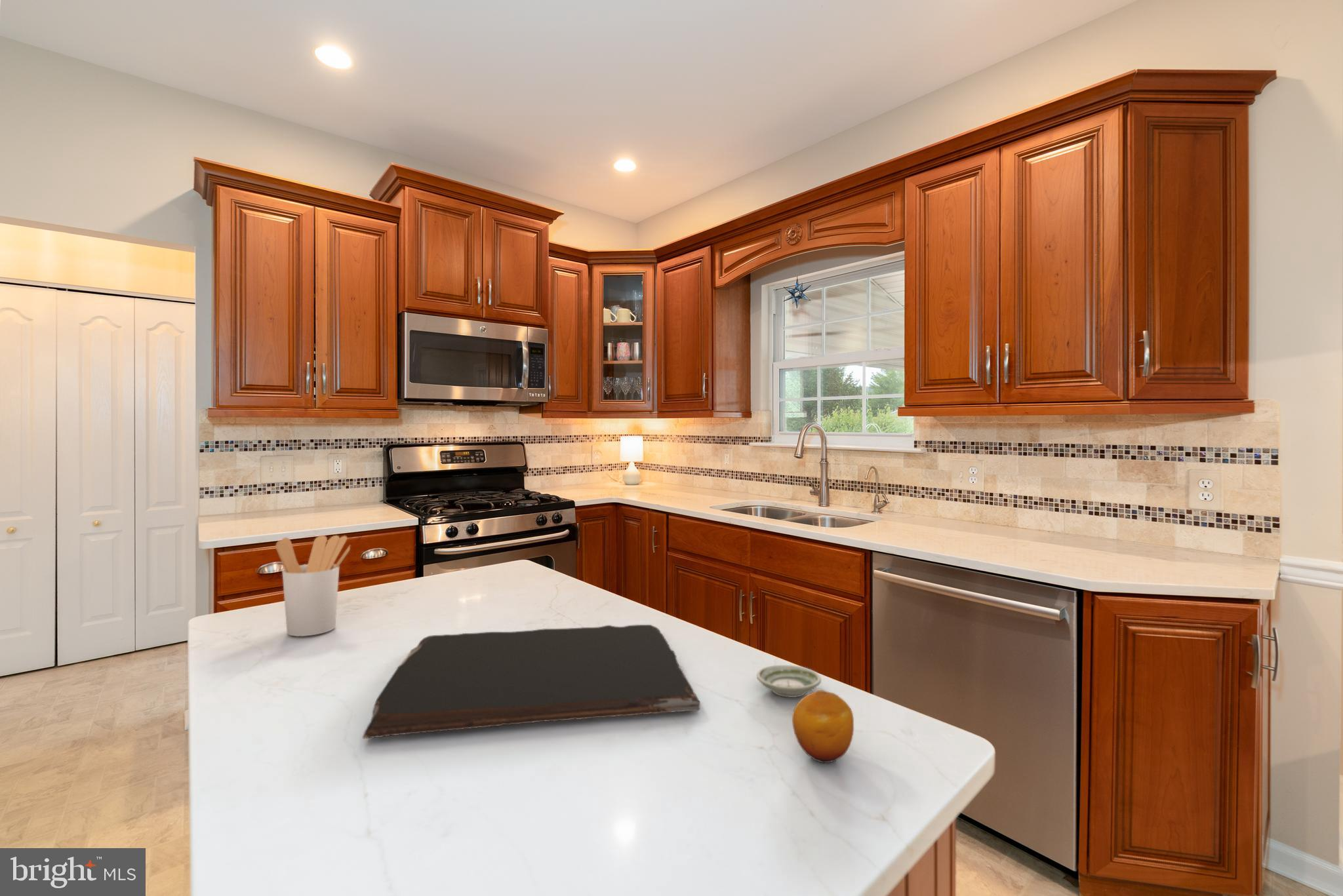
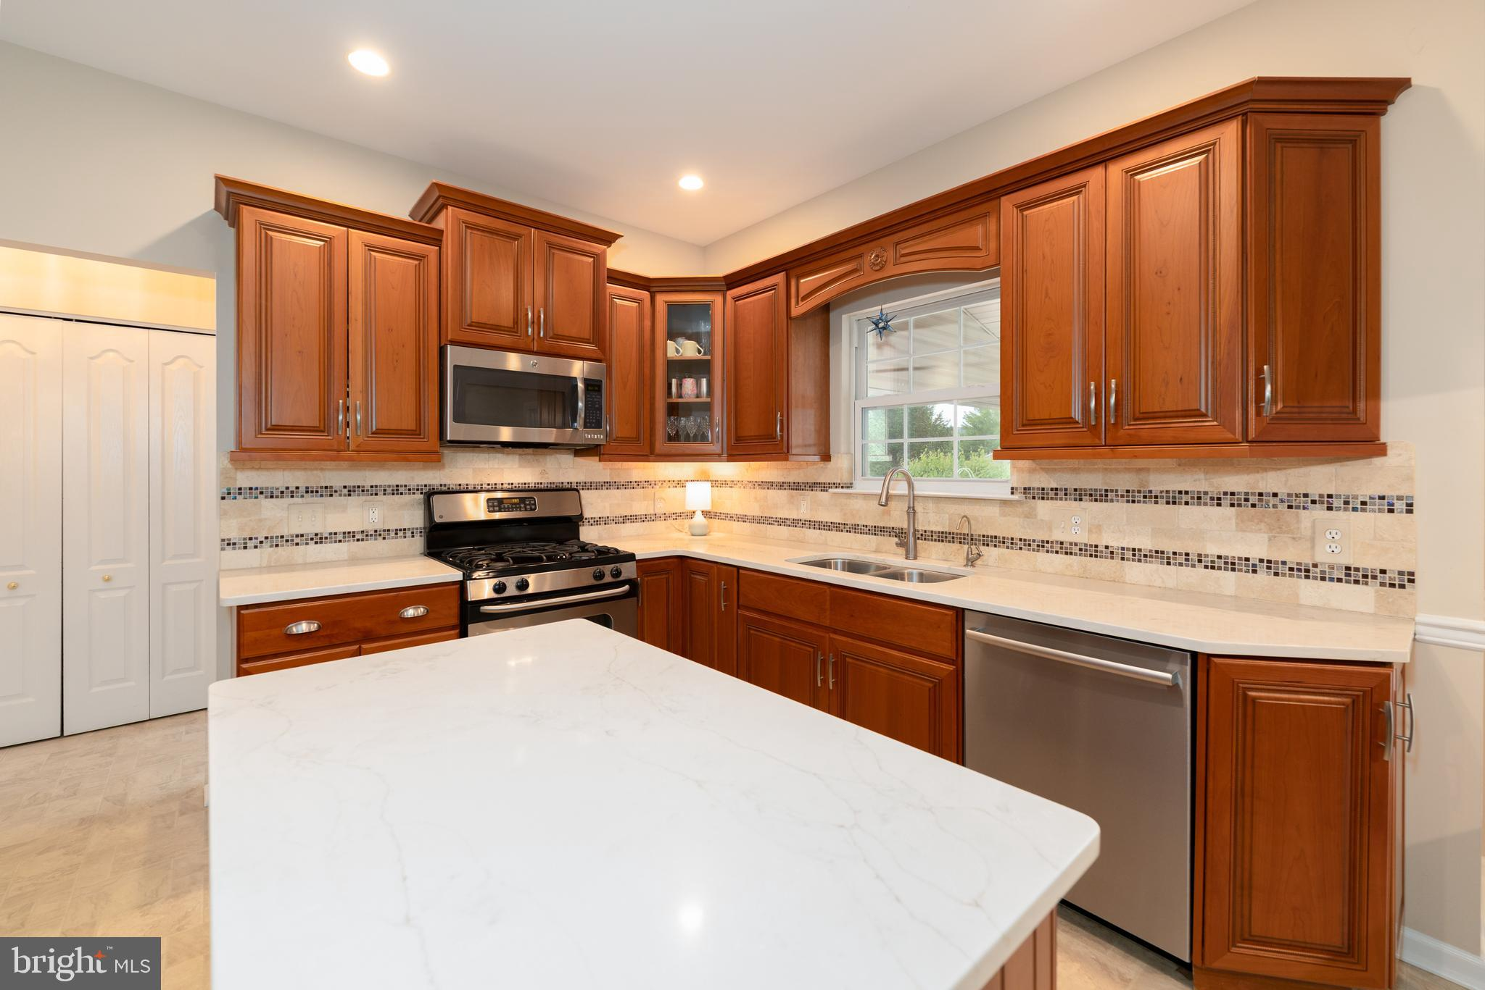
- cutting board (541, 667)
- utensil holder (317, 581)
- saucer (788, 683)
- fruit (823, 724)
